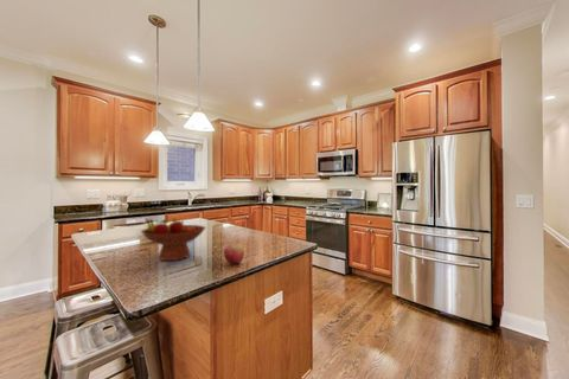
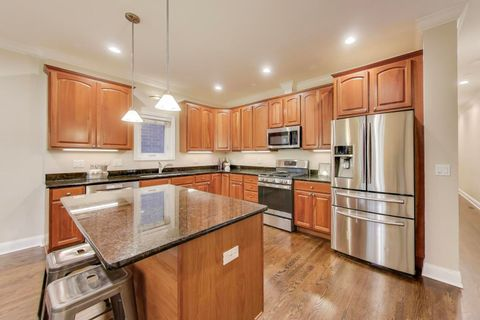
- apple (234, 253)
- fruit bowl (174, 237)
